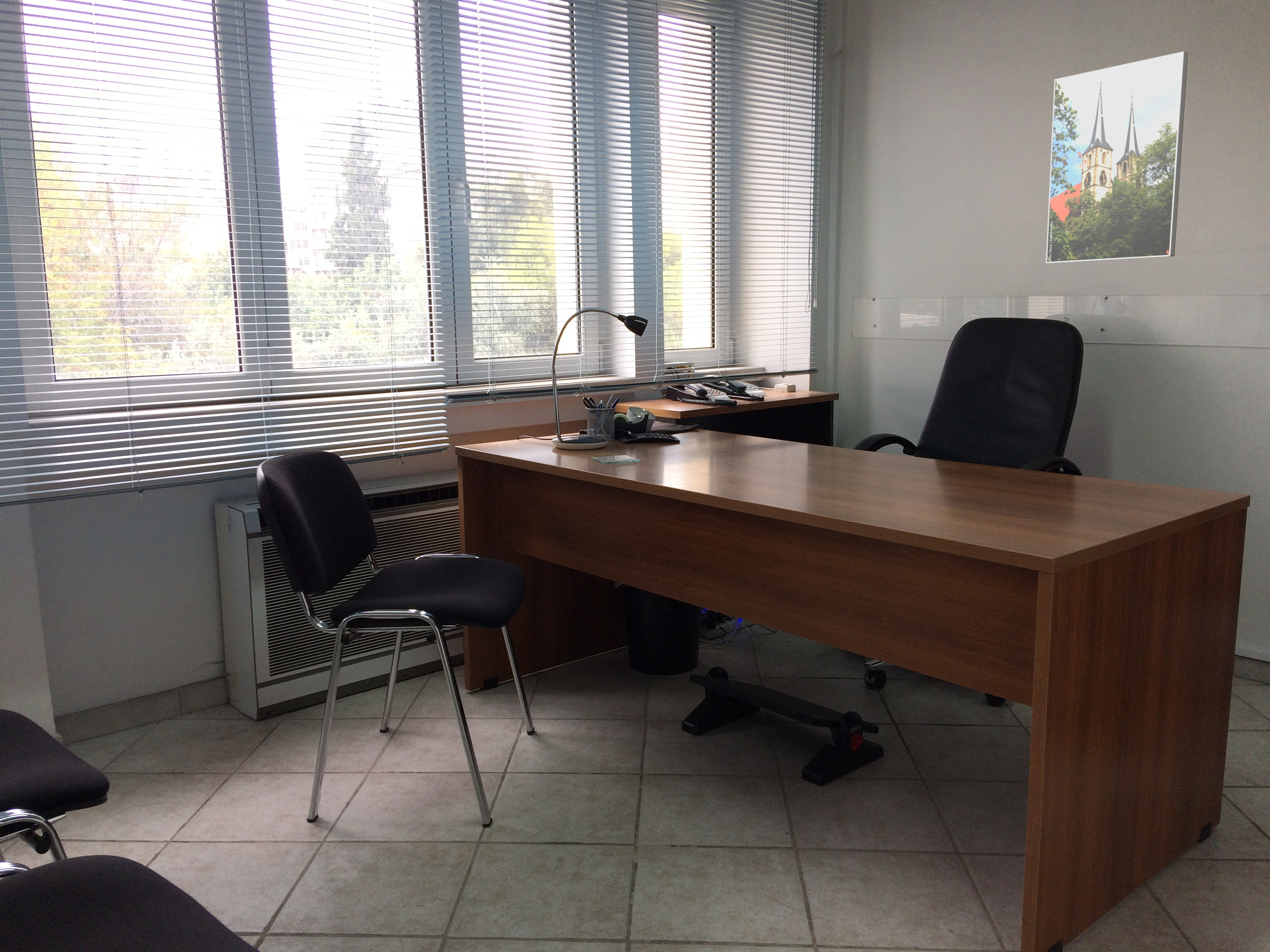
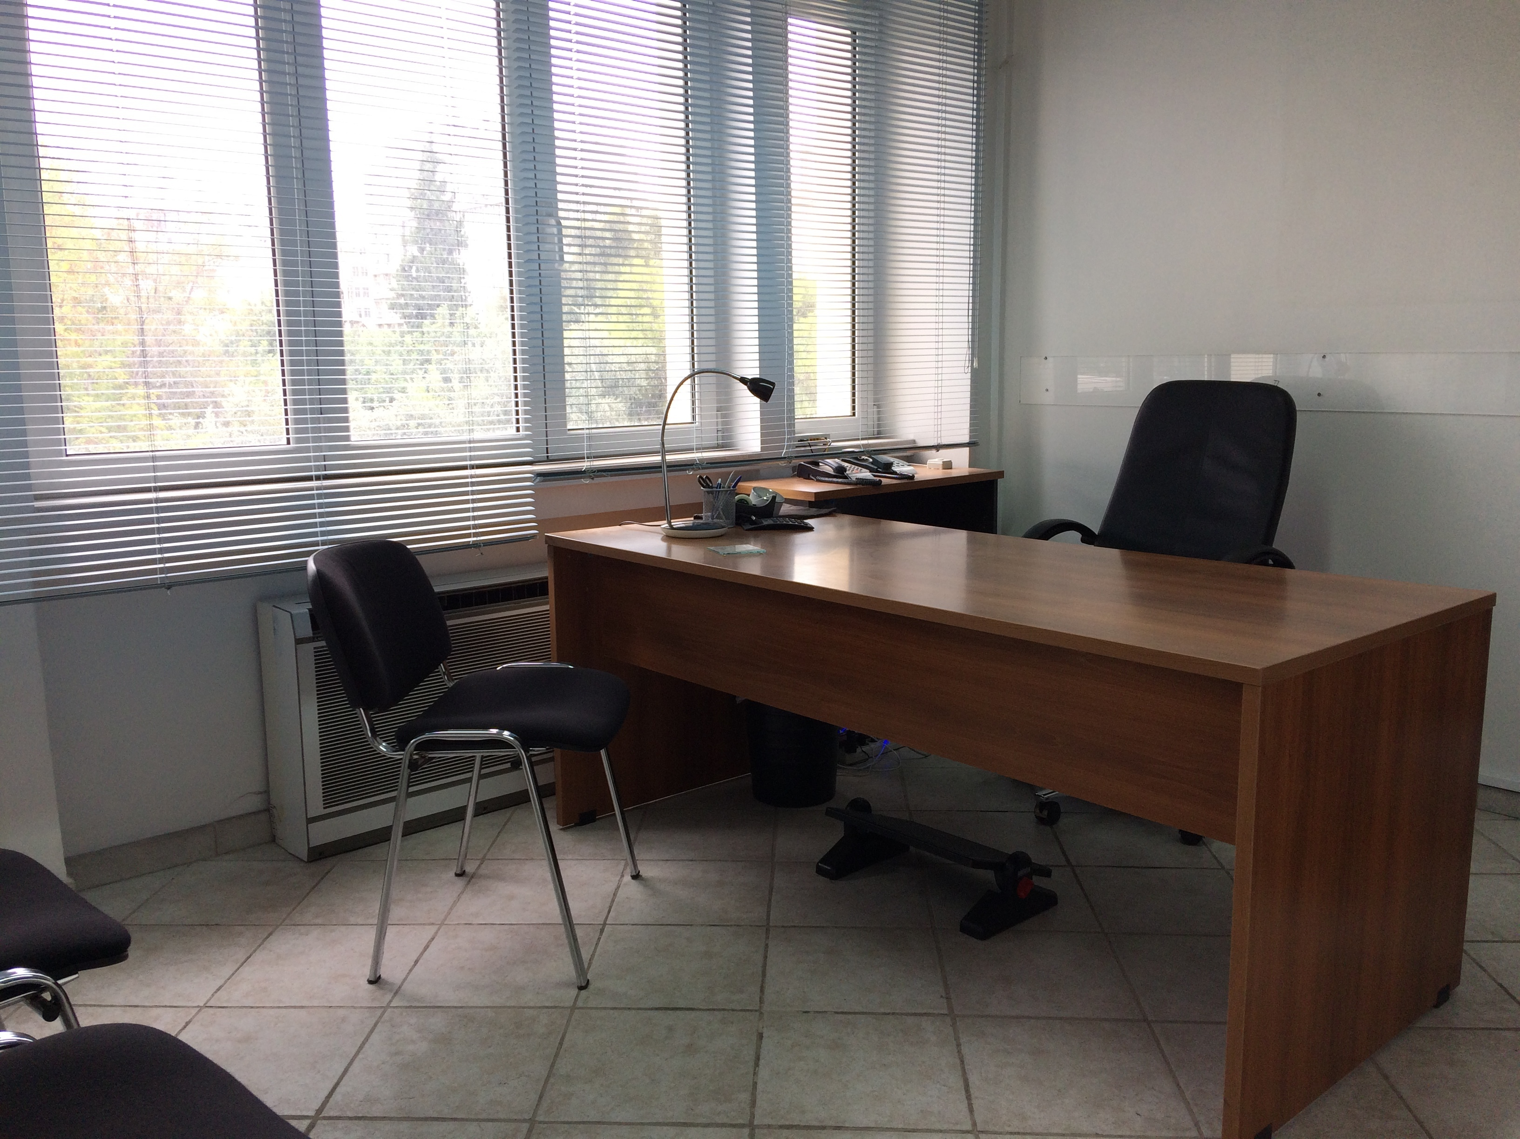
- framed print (1112, 164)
